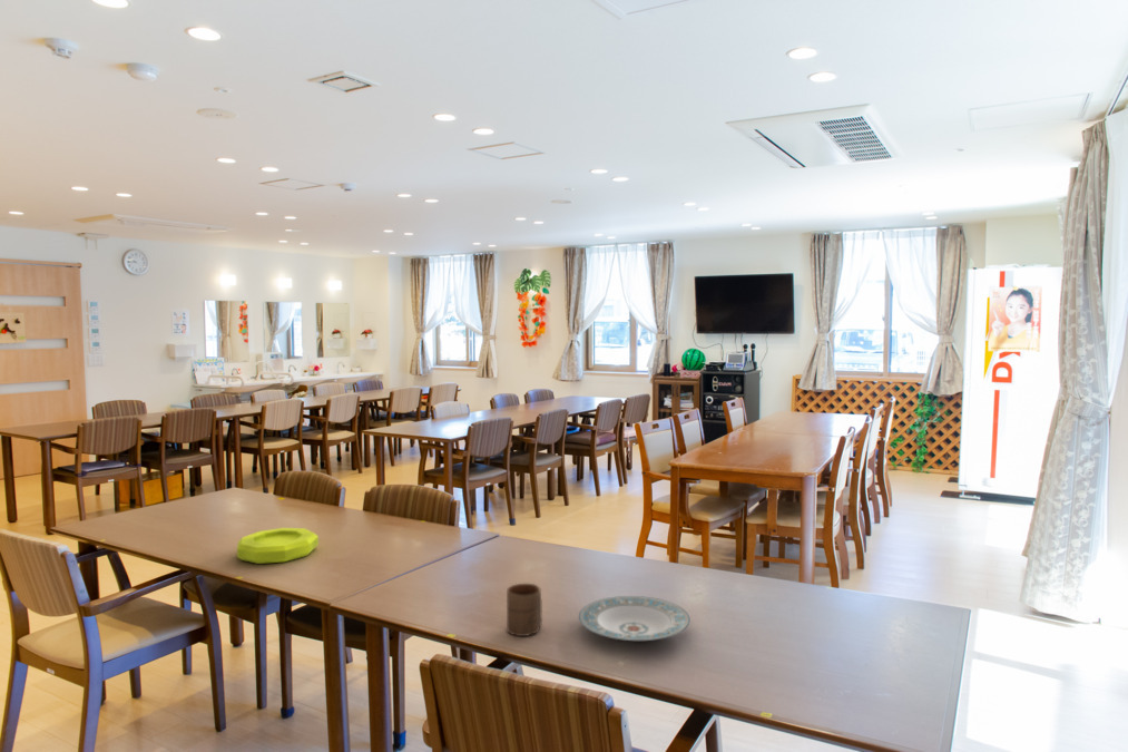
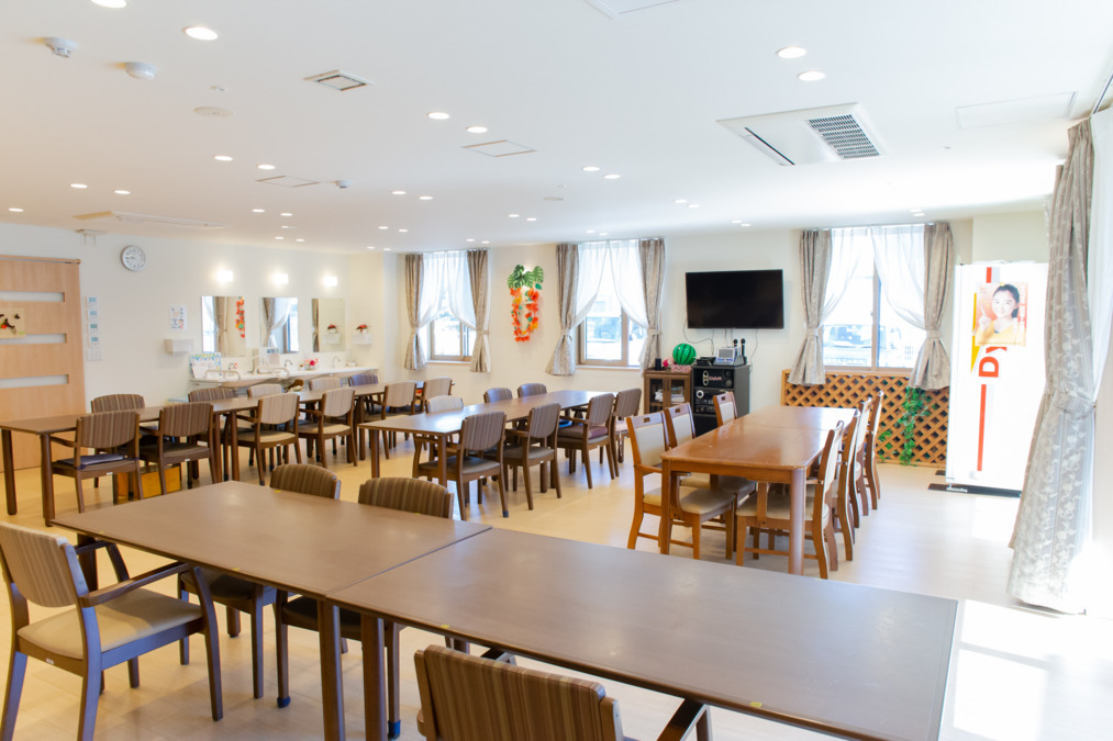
- cup (524, 608)
- bowl (277, 544)
- plate (634, 623)
